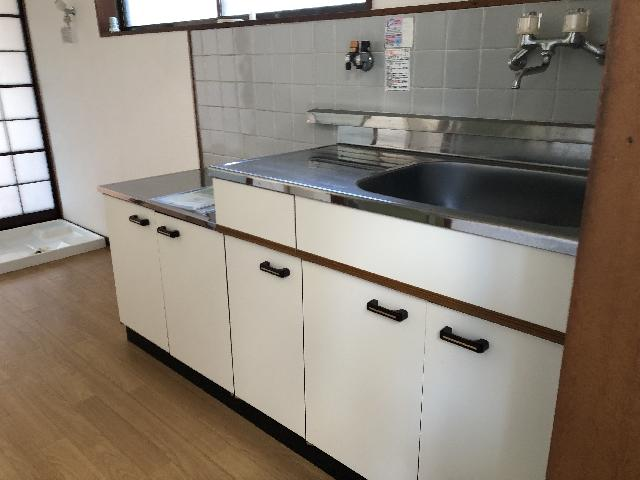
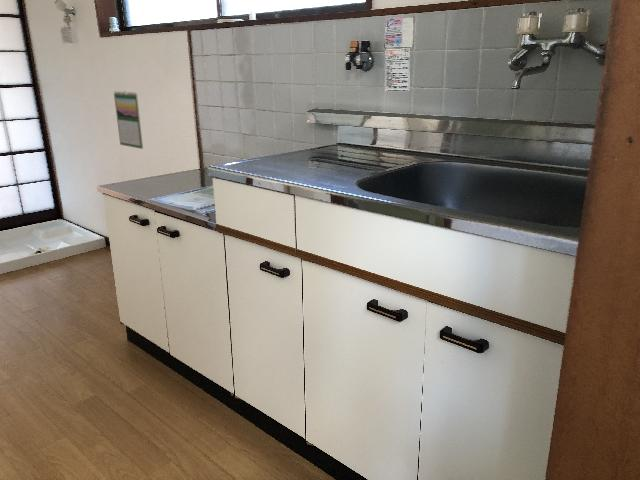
+ calendar (128, 119)
